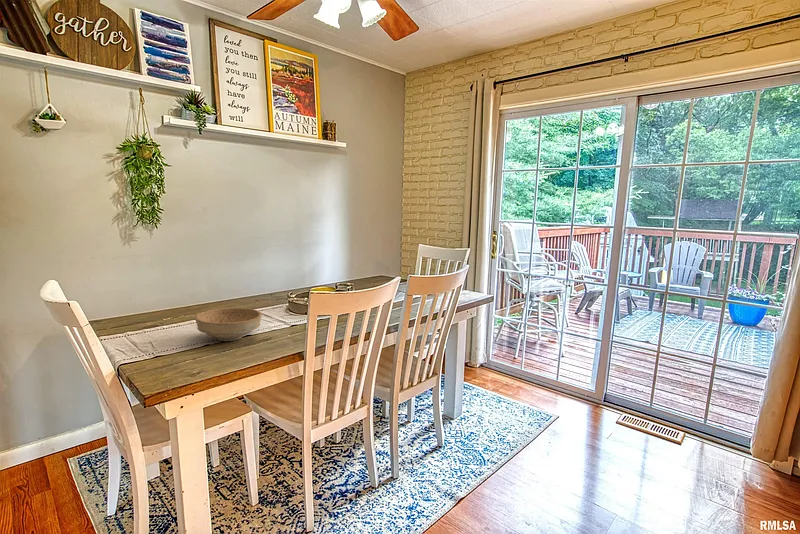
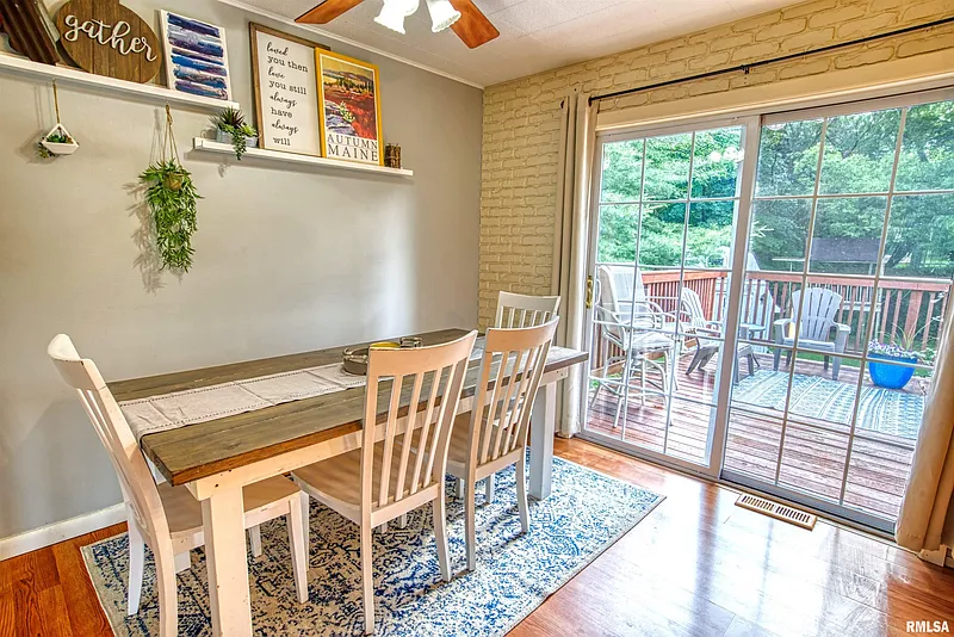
- bowl (229, 325)
